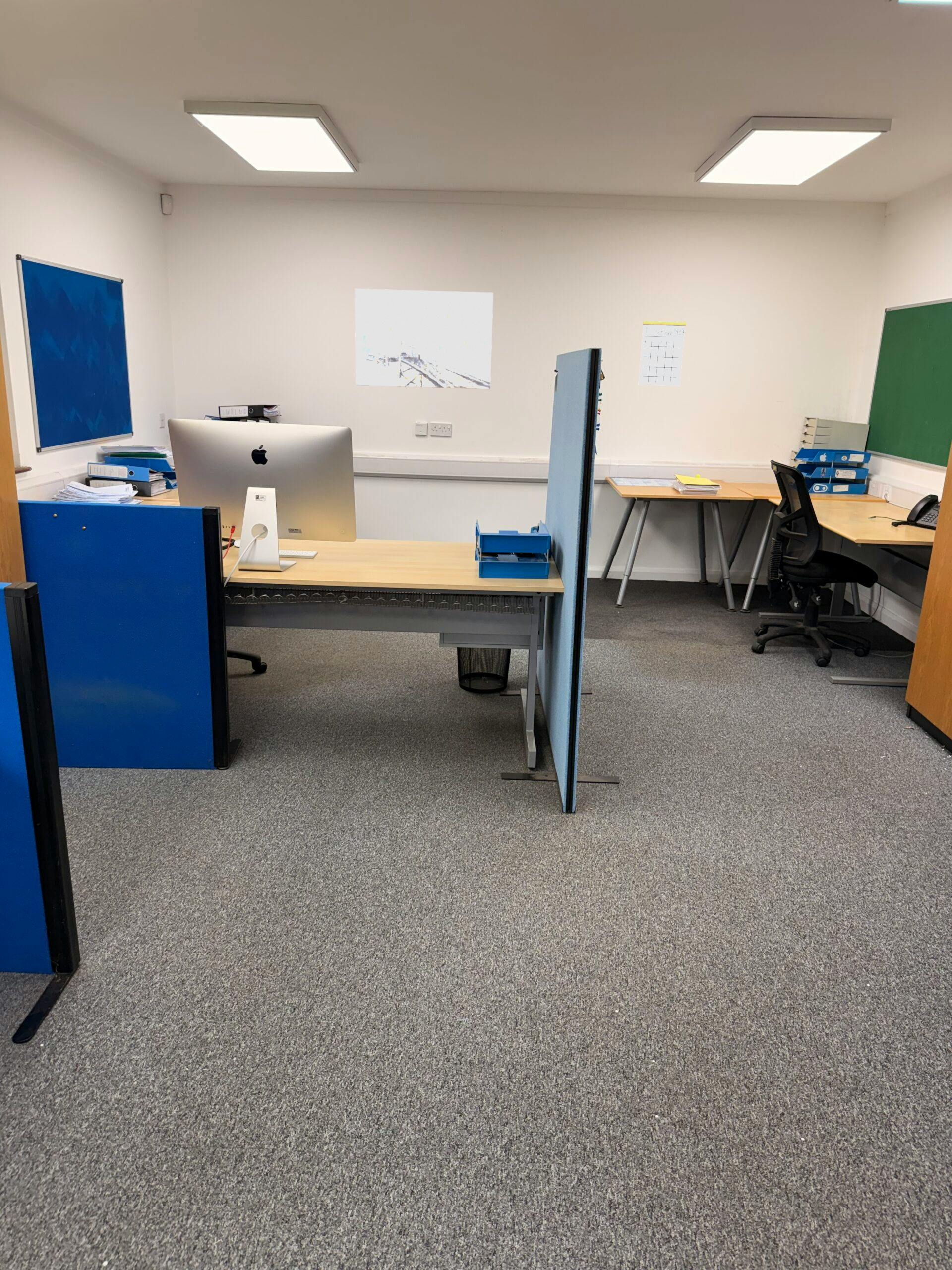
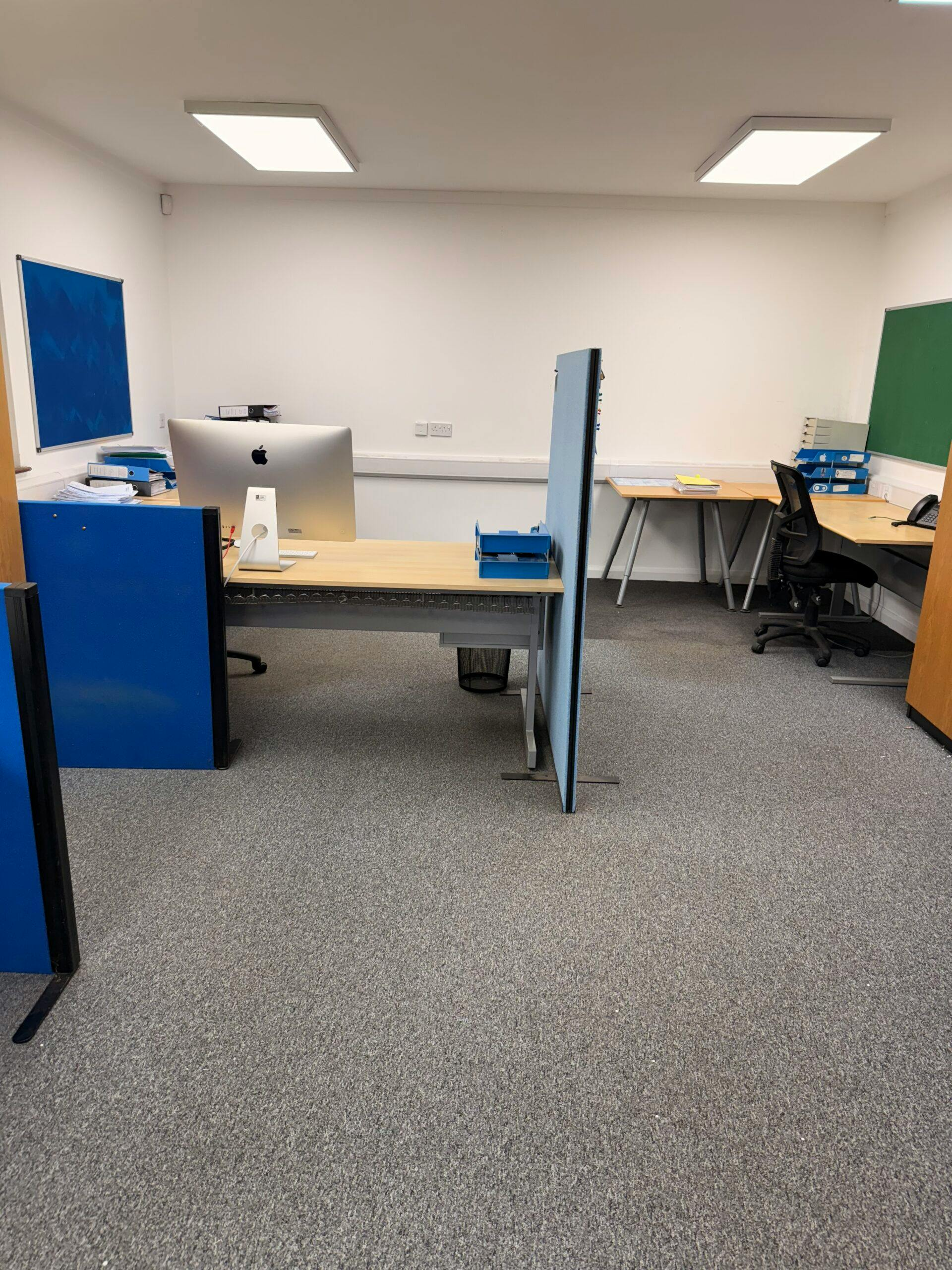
- calendar (662, 346)
- wall art (423, 340)
